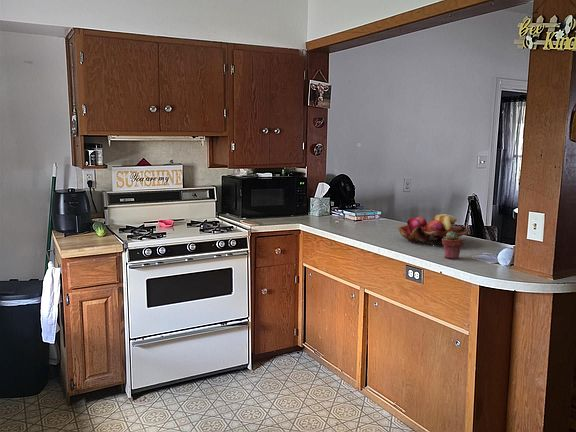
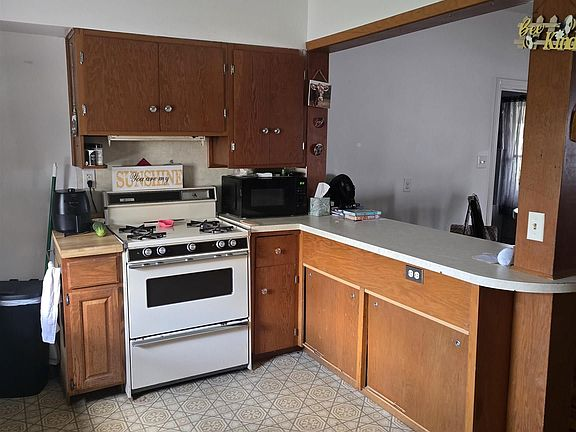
- potted succulent (452, 244)
- fruit basket (434, 228)
